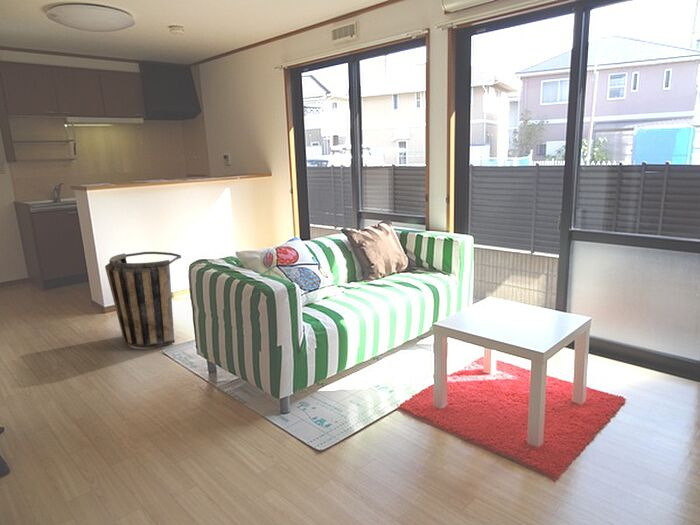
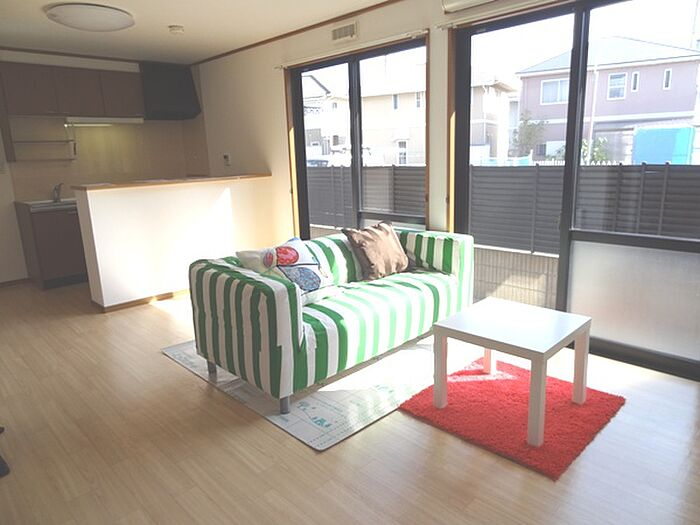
- basket (145, 297)
